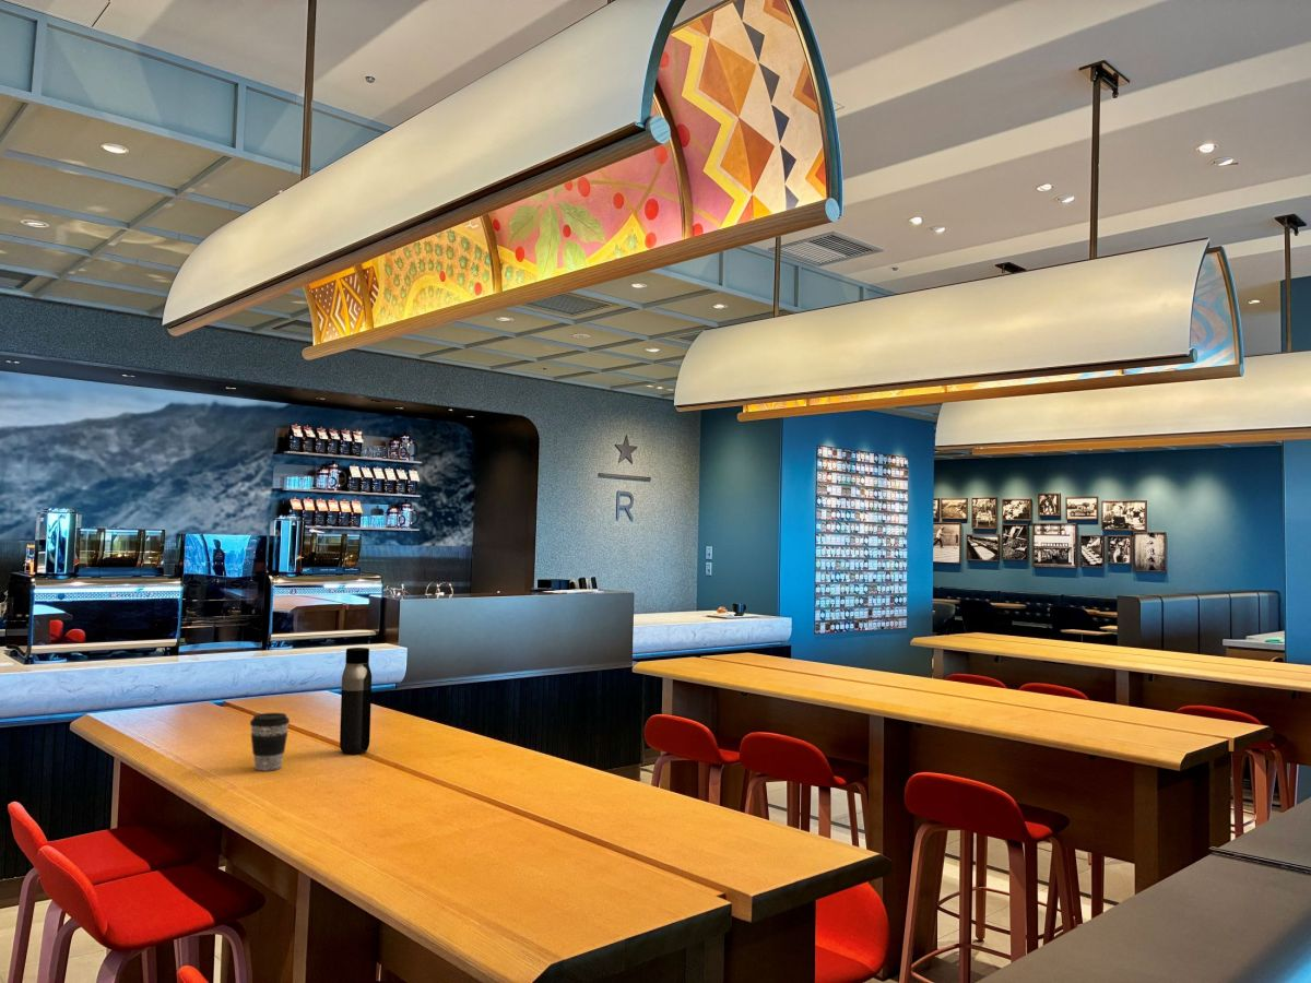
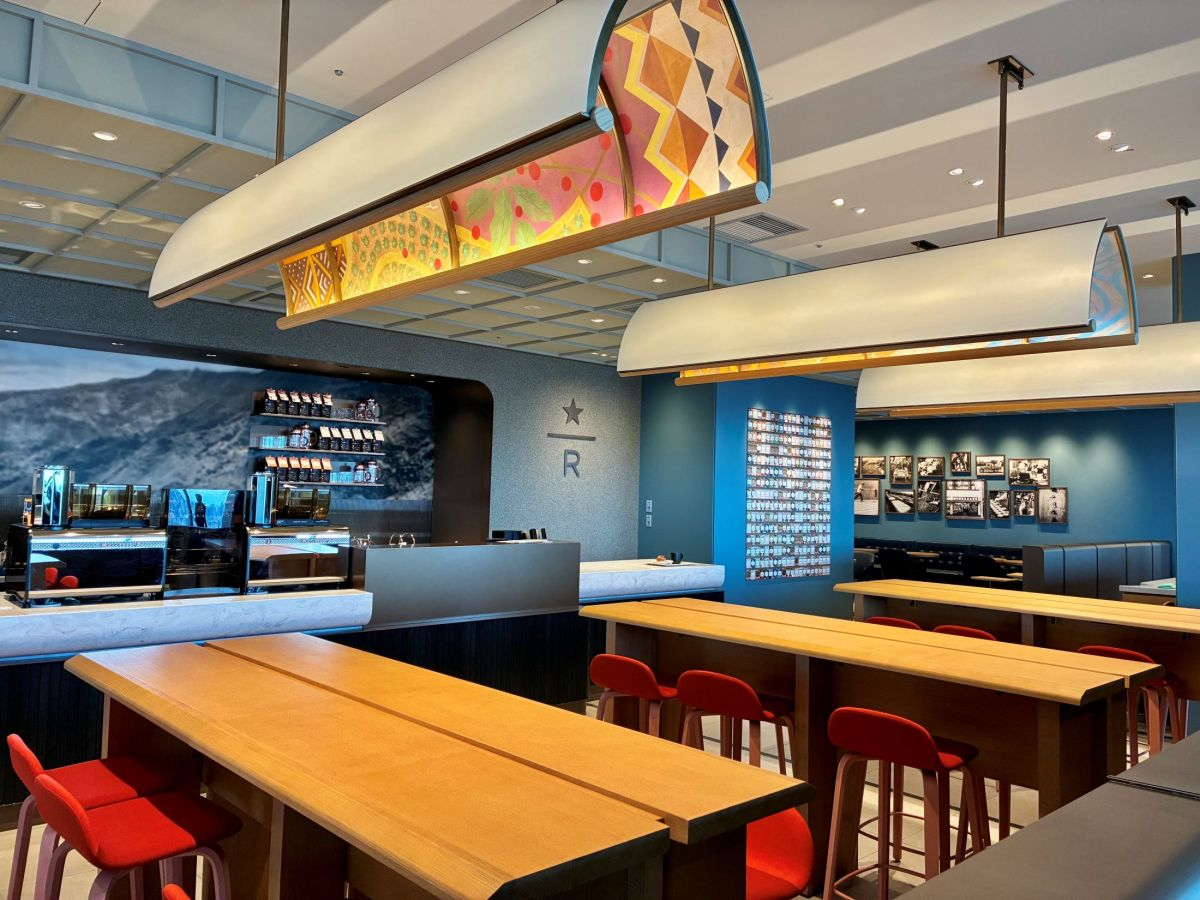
- water bottle (356, 699)
- coffee cup (269, 741)
